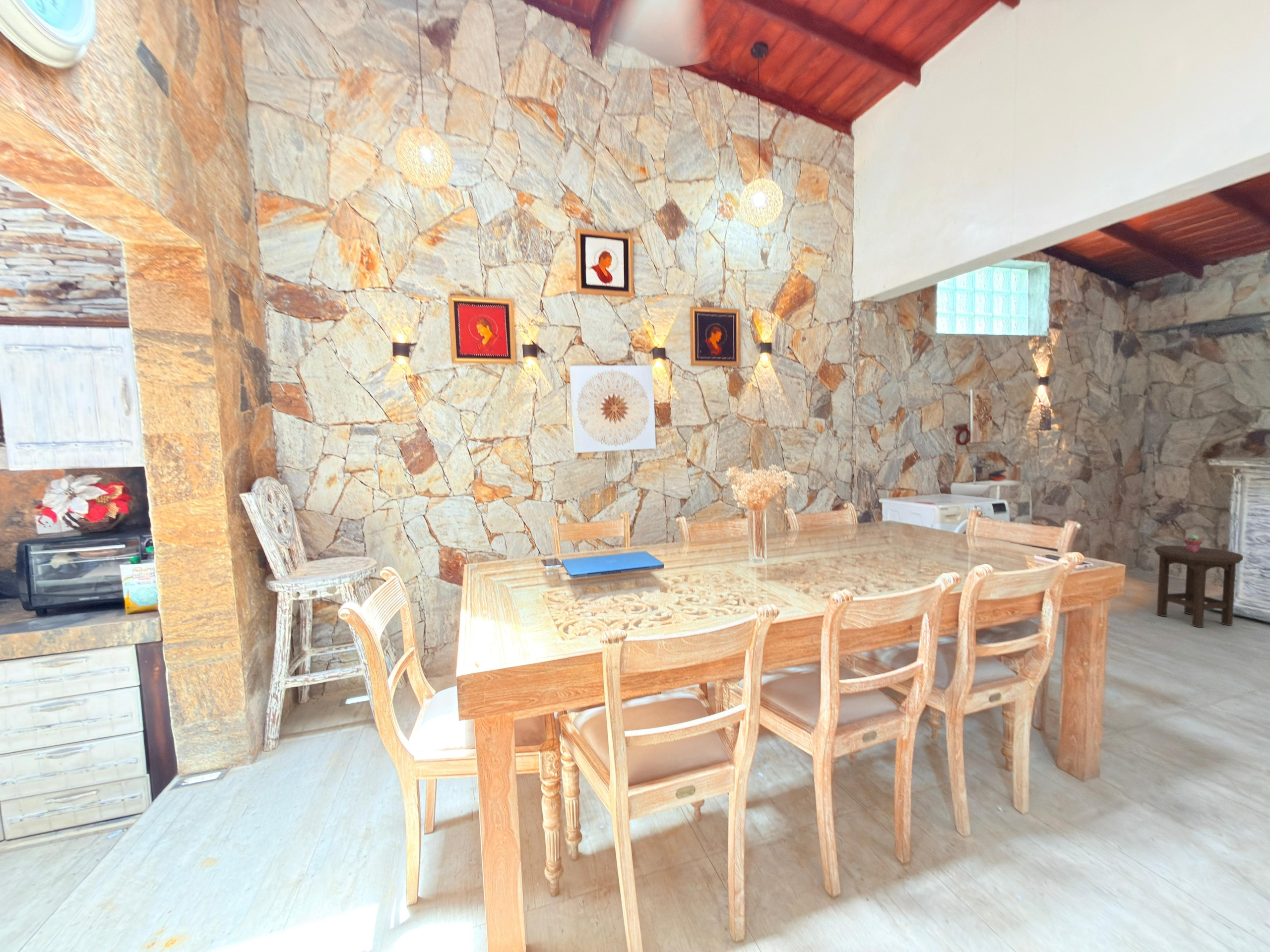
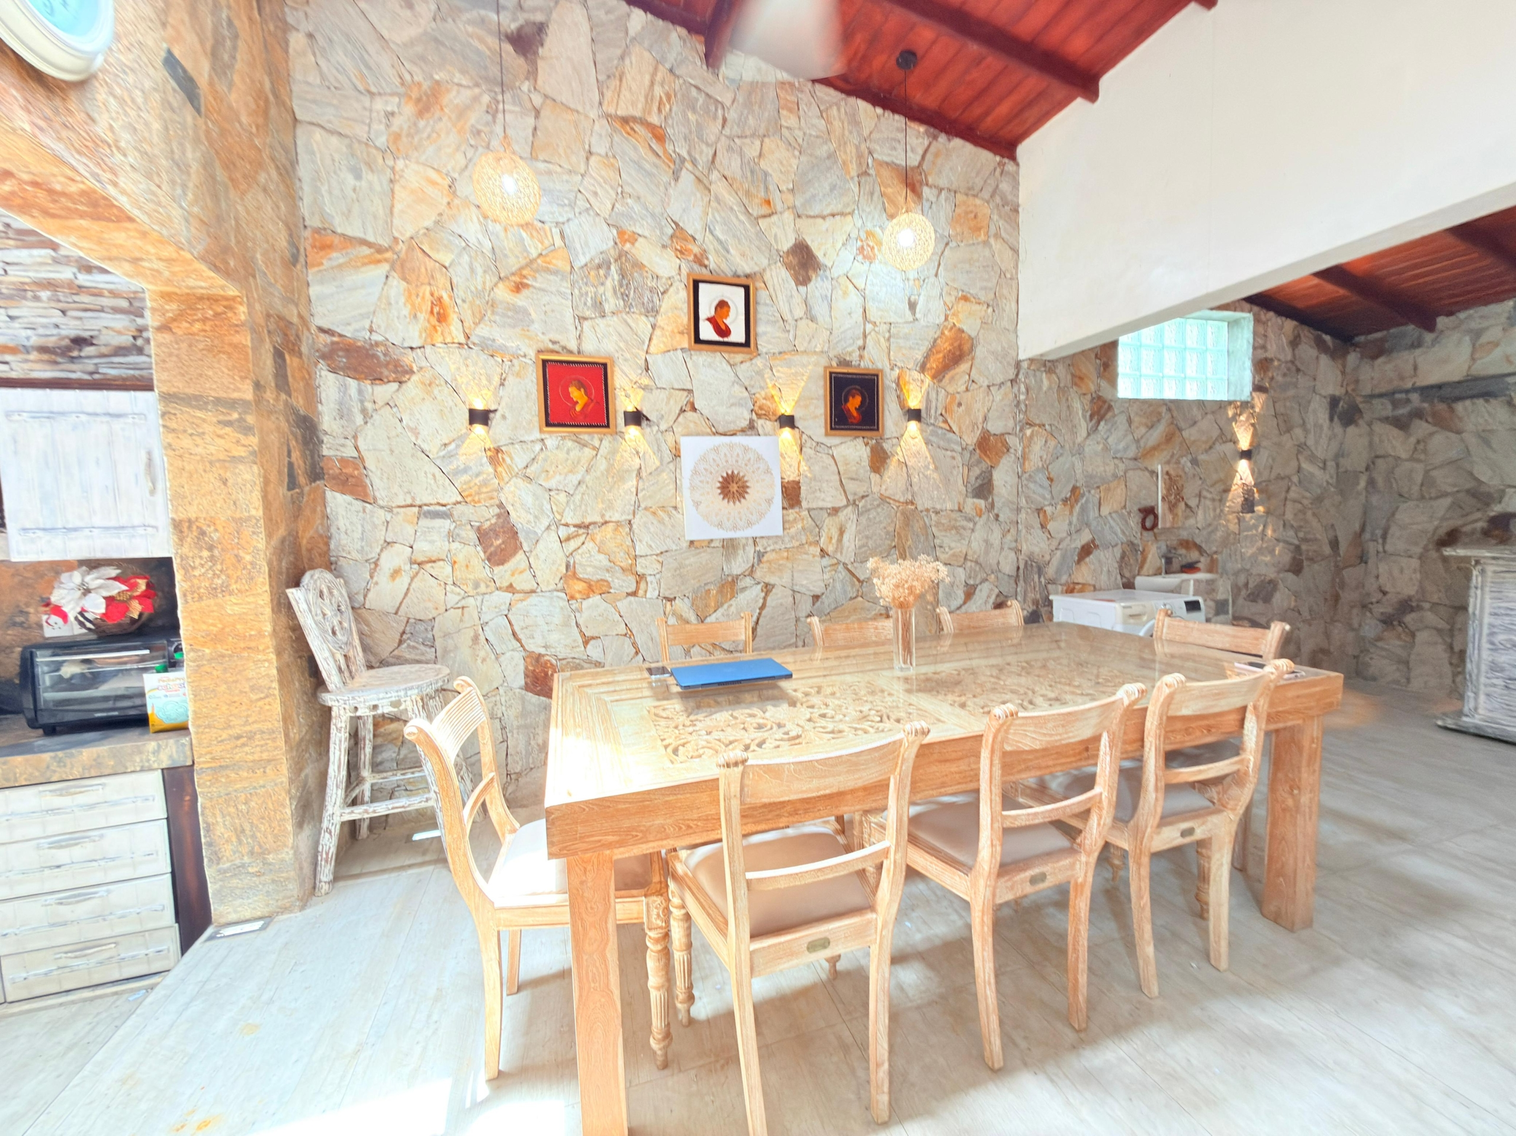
- potted succulent (1193, 542)
- stool (1195, 586)
